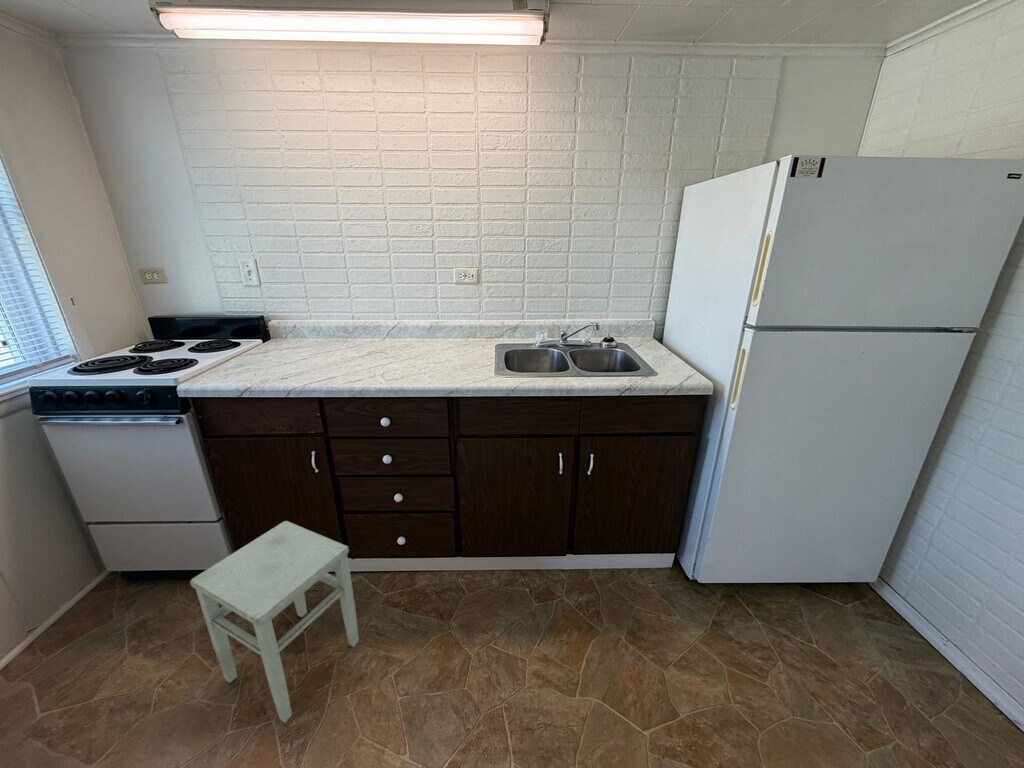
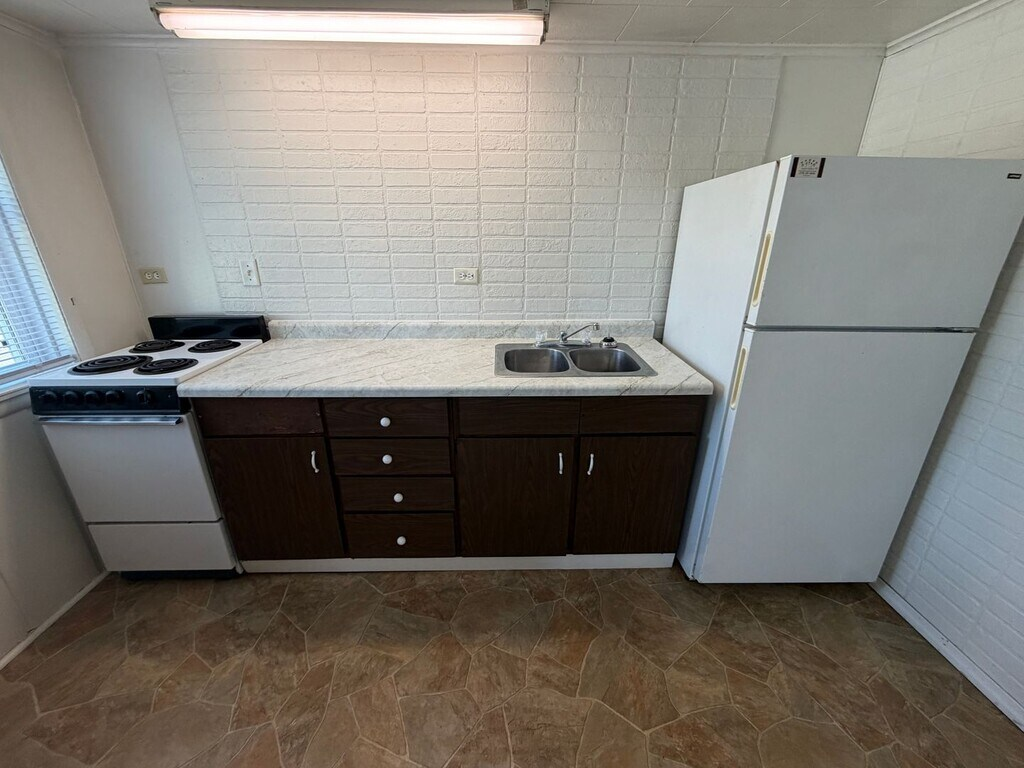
- stool (281, 610)
